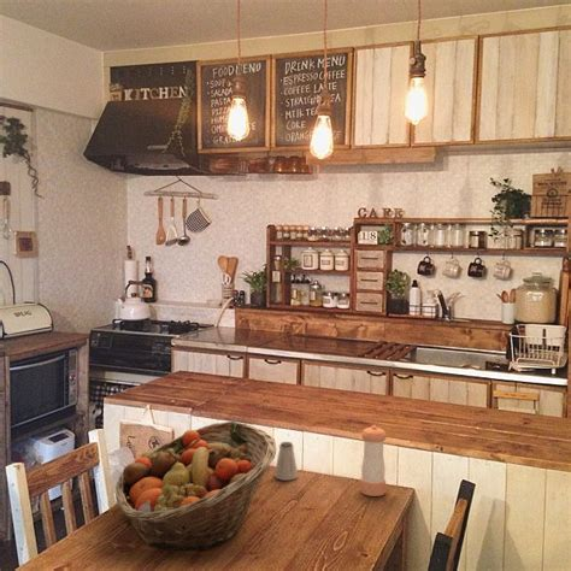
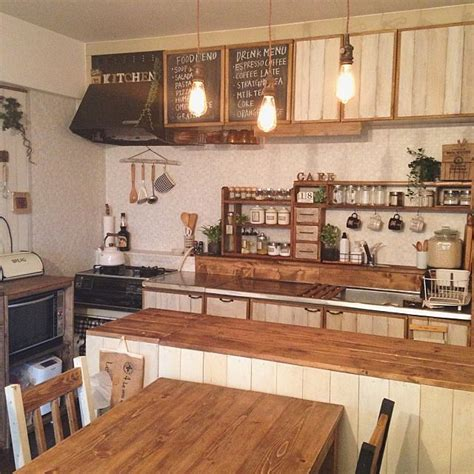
- saltshaker (286, 459)
- pepper shaker (373, 458)
- fruit basket (195, 479)
